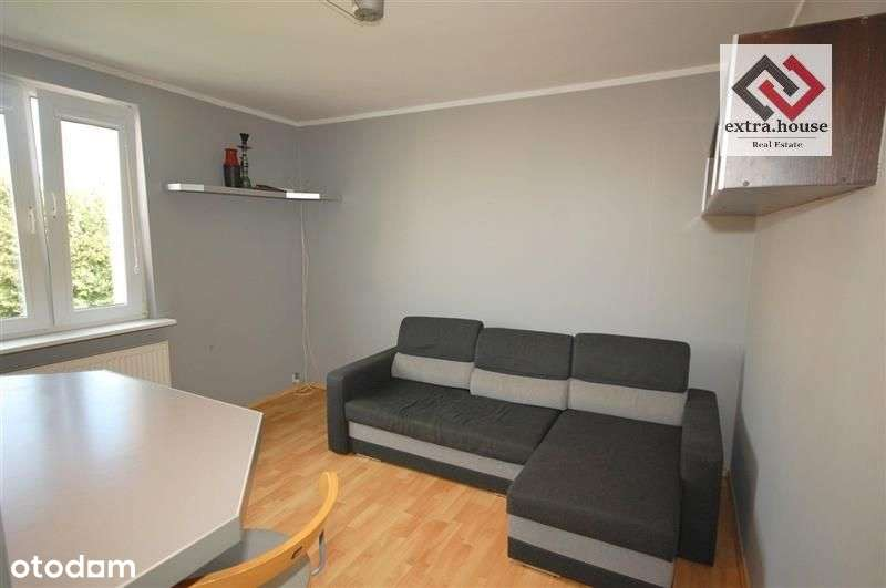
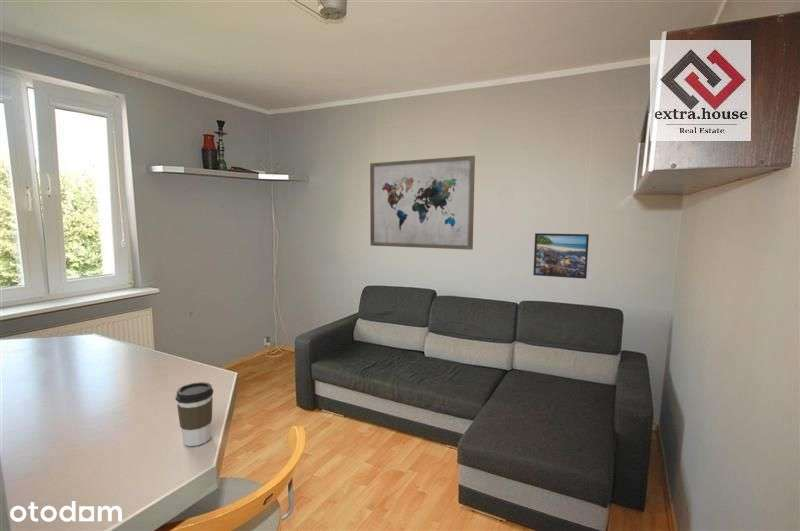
+ wall art (418, 204)
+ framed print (560, 255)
+ coffee cup (195, 414)
